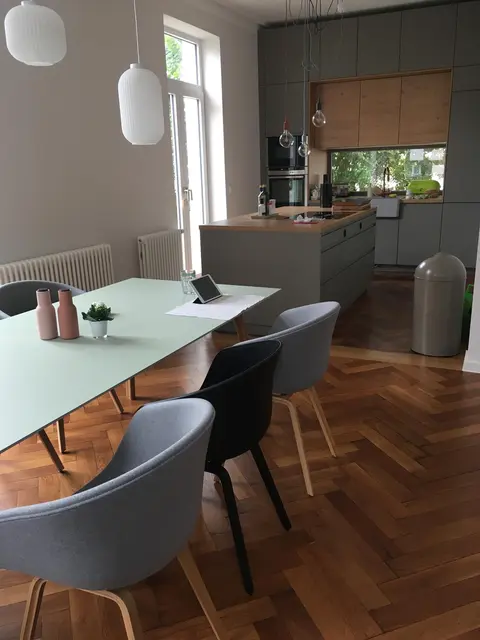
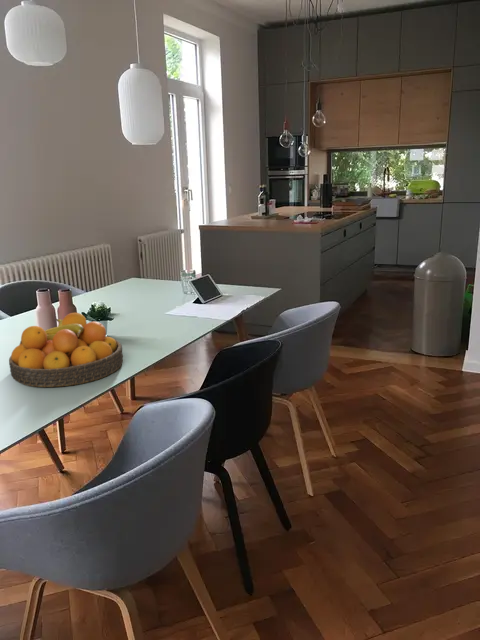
+ fruit bowl (65, 343)
